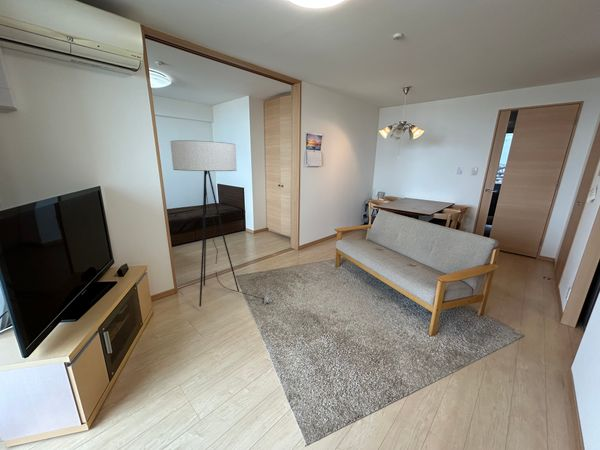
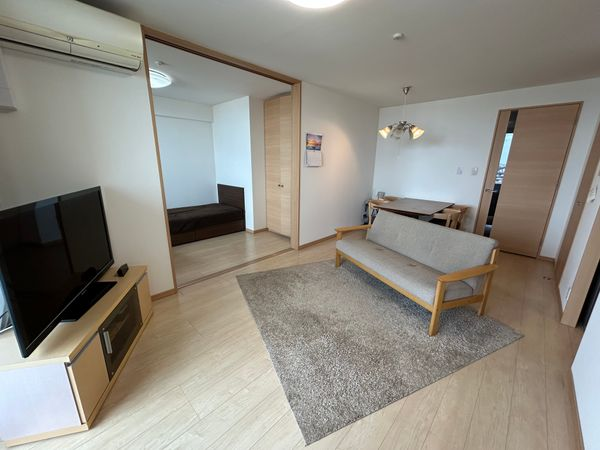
- floor lamp (221, 228)
